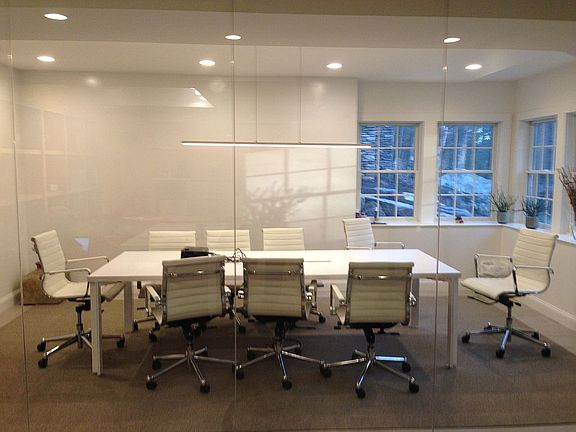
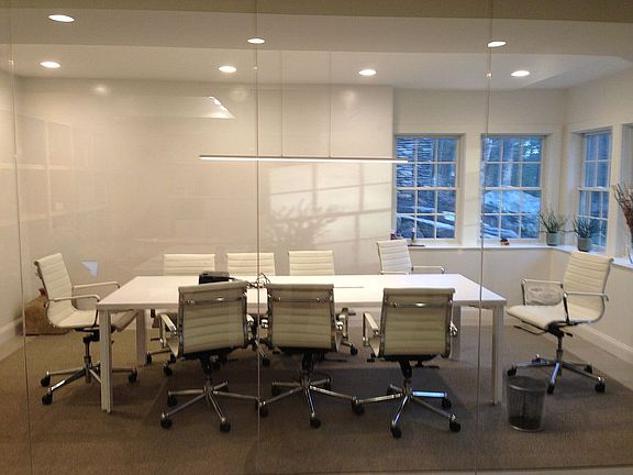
+ waste bin (524, 402)
